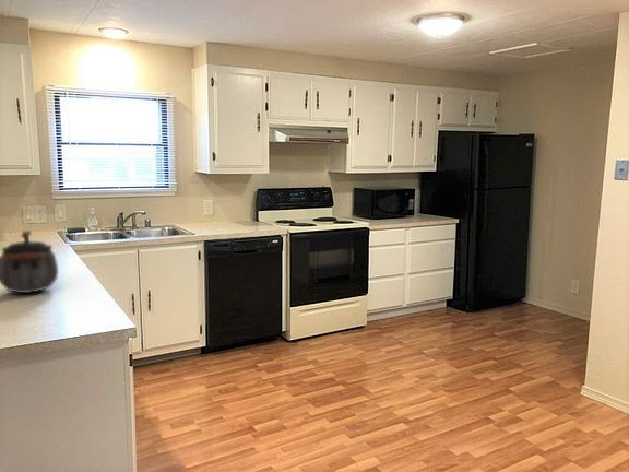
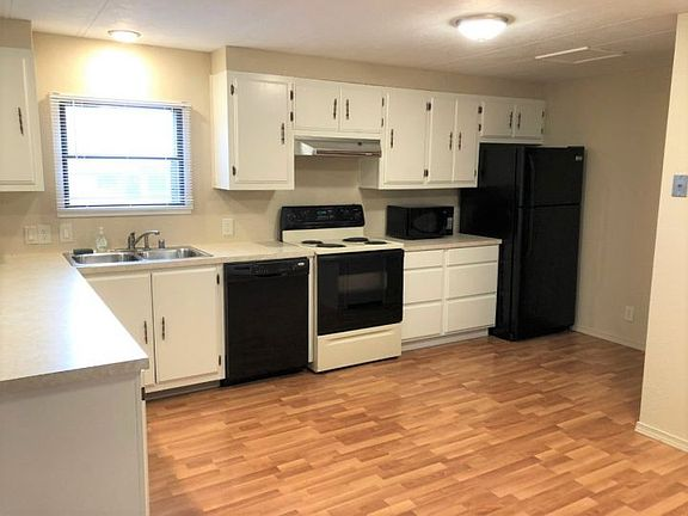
- kettle (27, 261)
